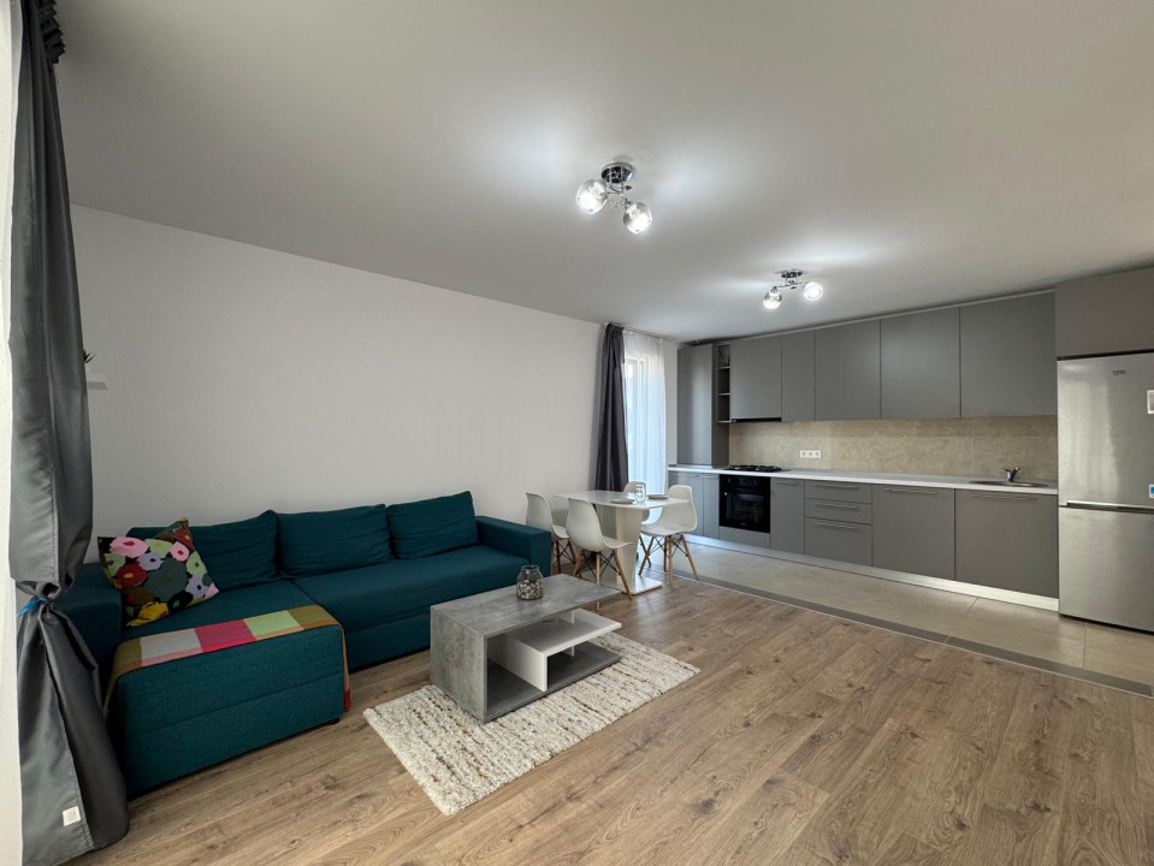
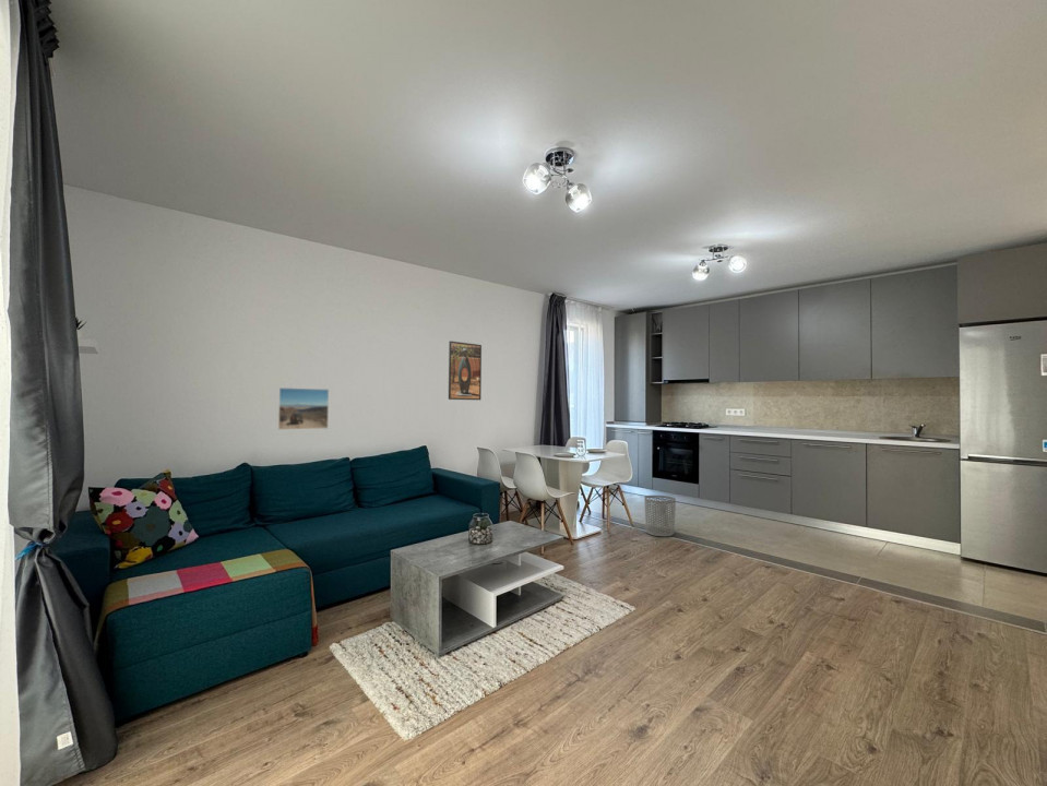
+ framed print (465, 371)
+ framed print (304, 408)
+ waste bin (659, 515)
